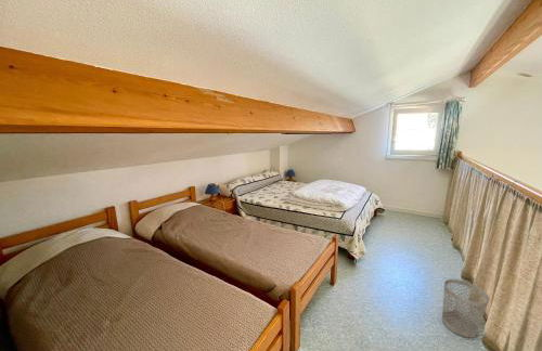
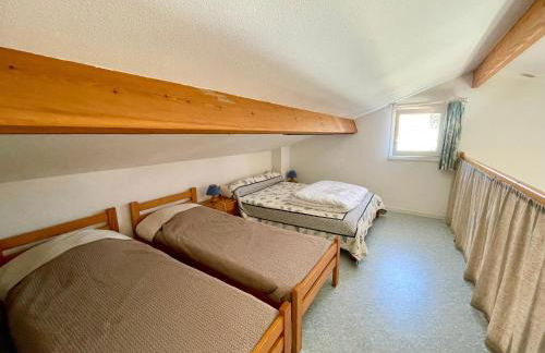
- wastebasket (462, 308)
